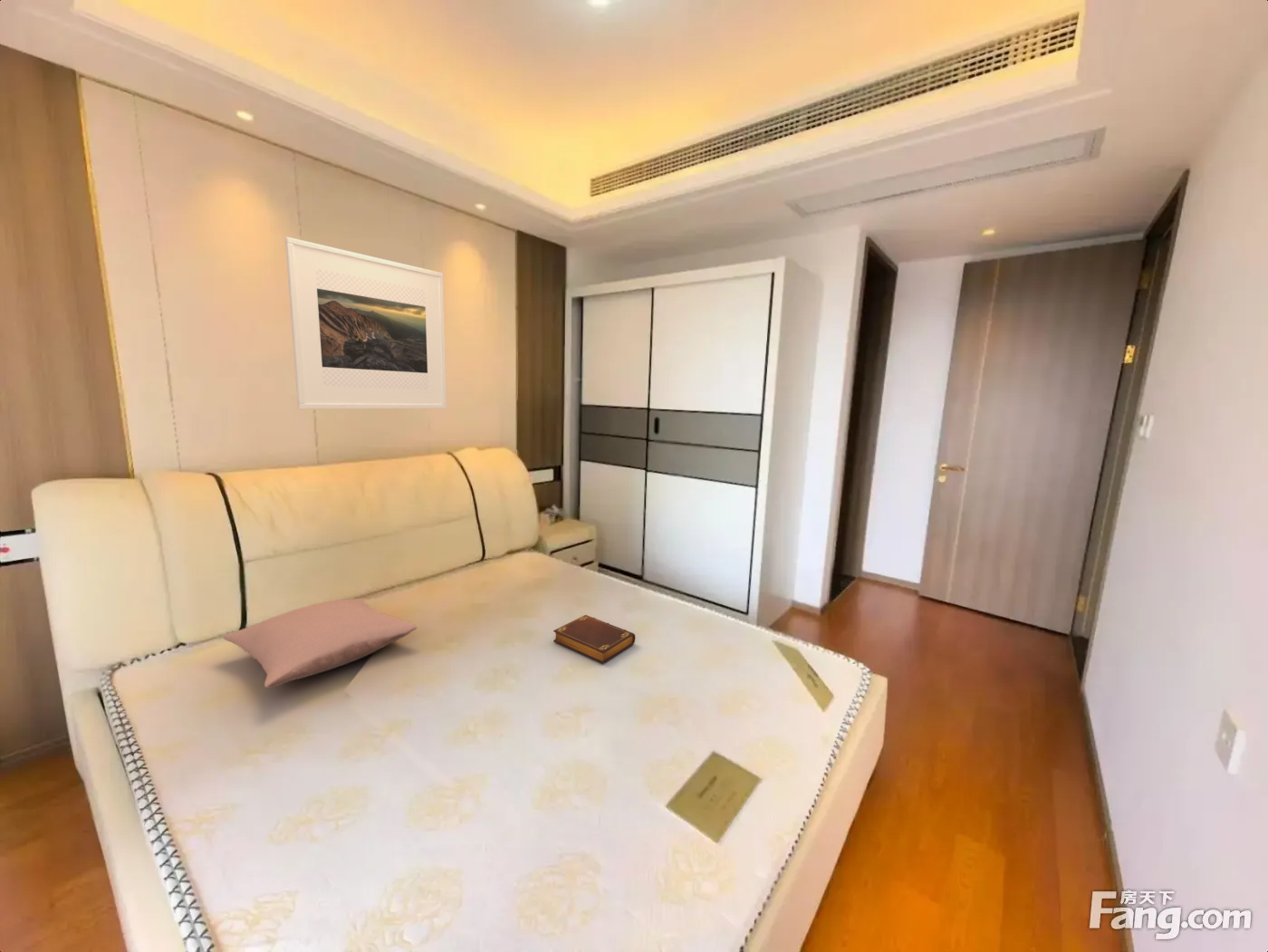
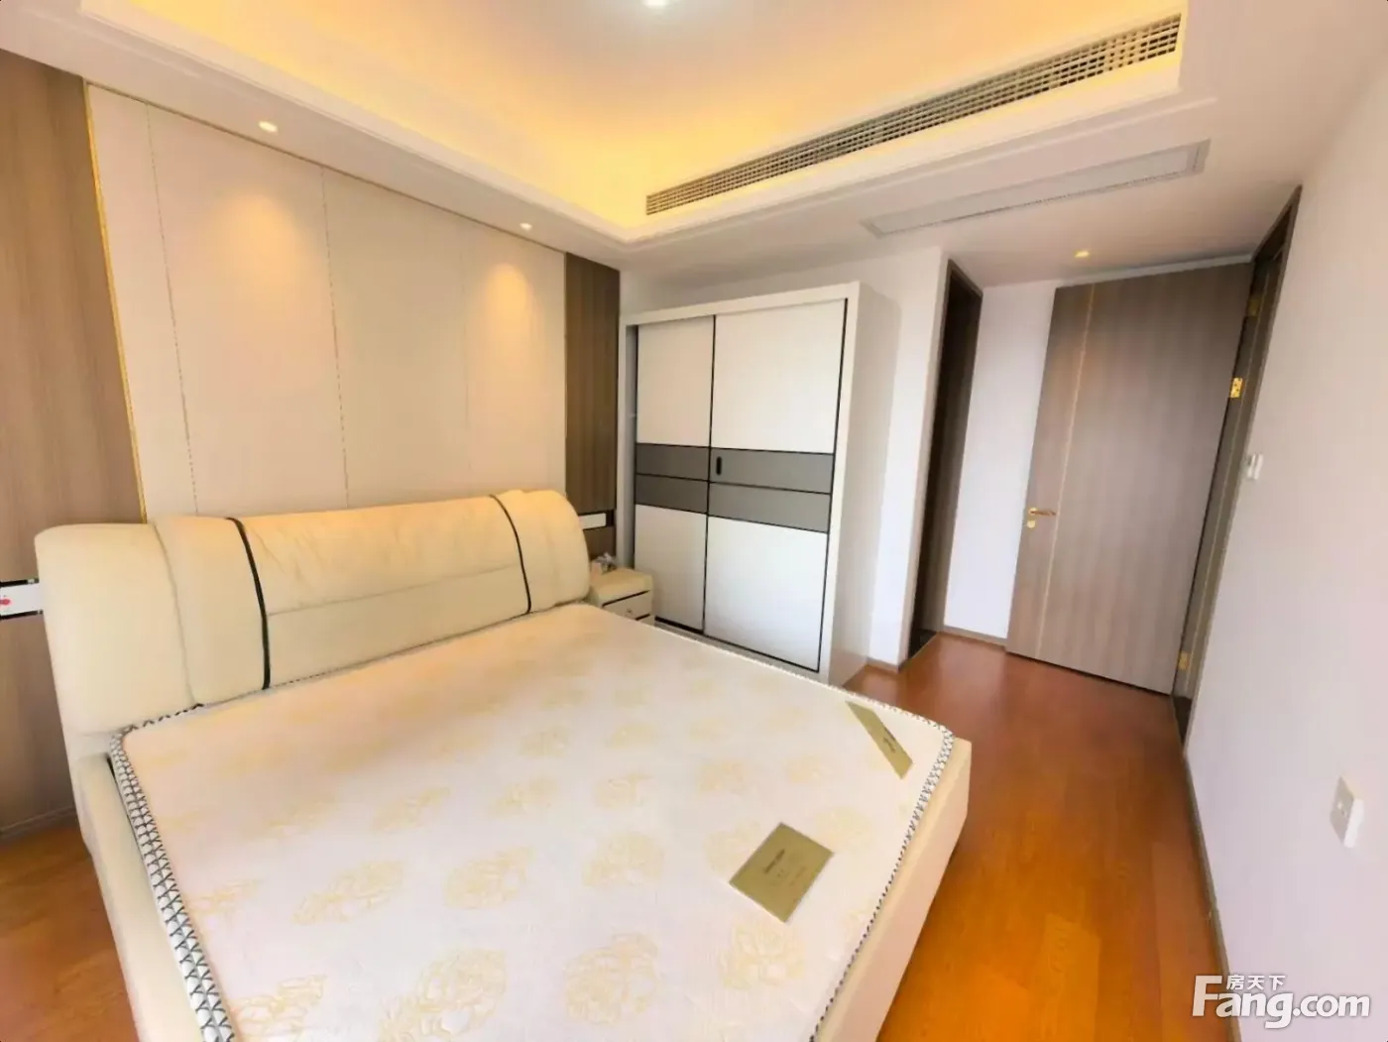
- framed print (377, 334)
- book (594, 637)
- pillow (322, 633)
